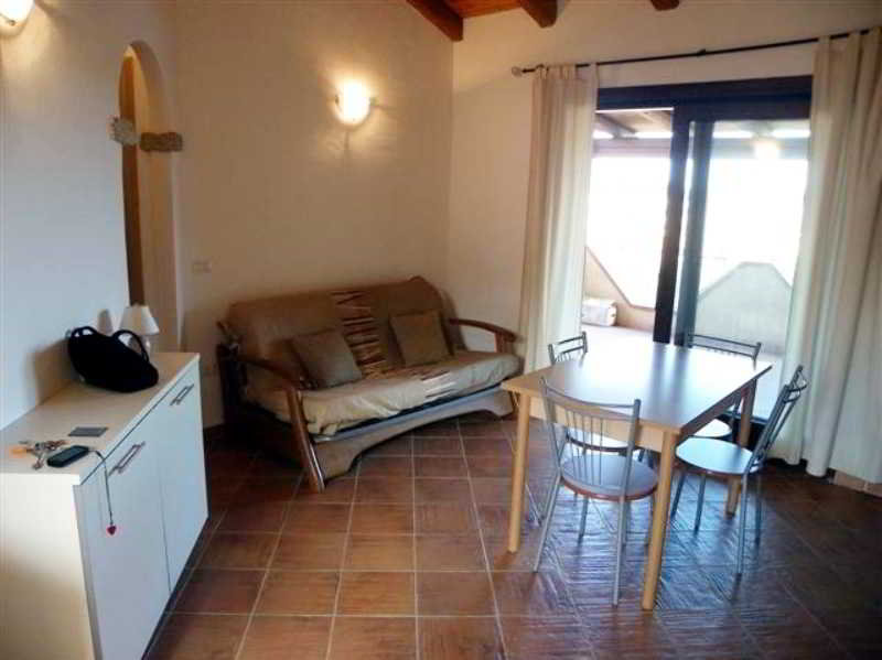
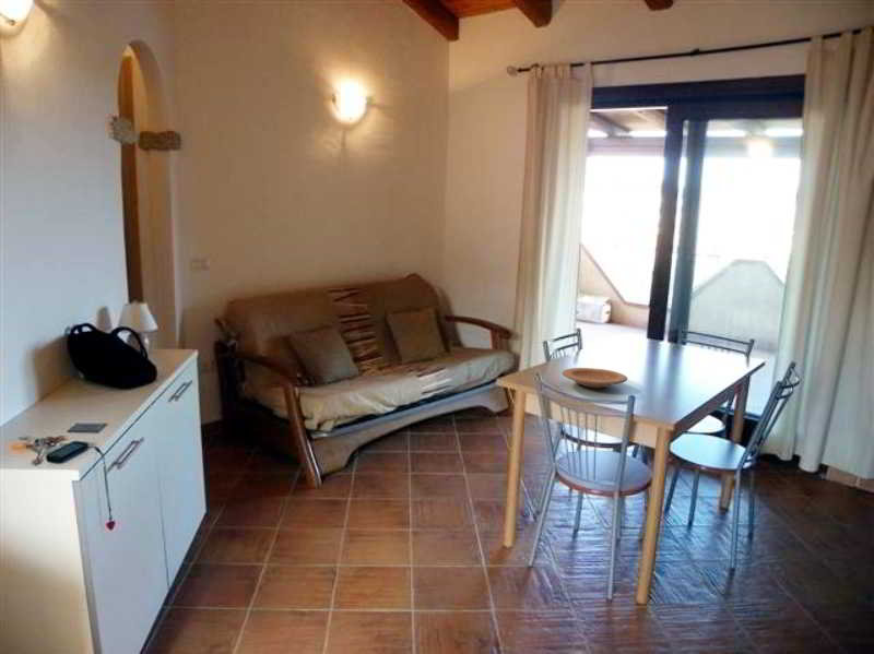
+ plate (593, 379)
